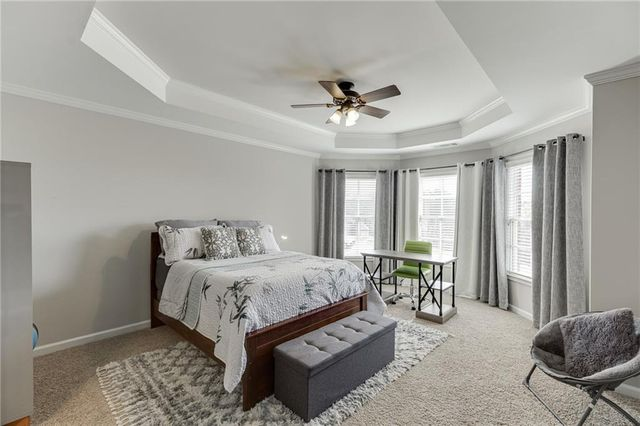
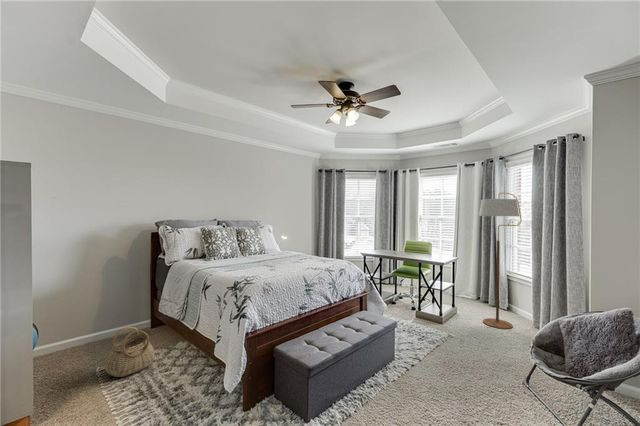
+ floor lamp (498, 258)
+ basket (130, 349)
